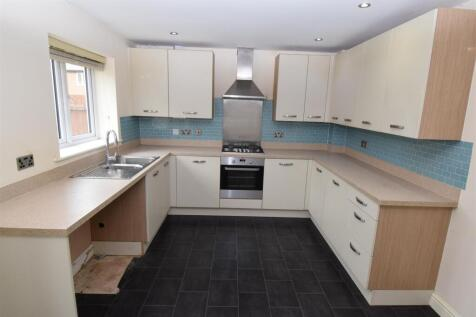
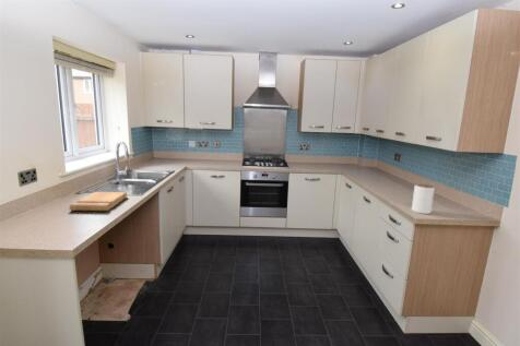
+ cutting board (101, 200)
+ jar (423, 198)
